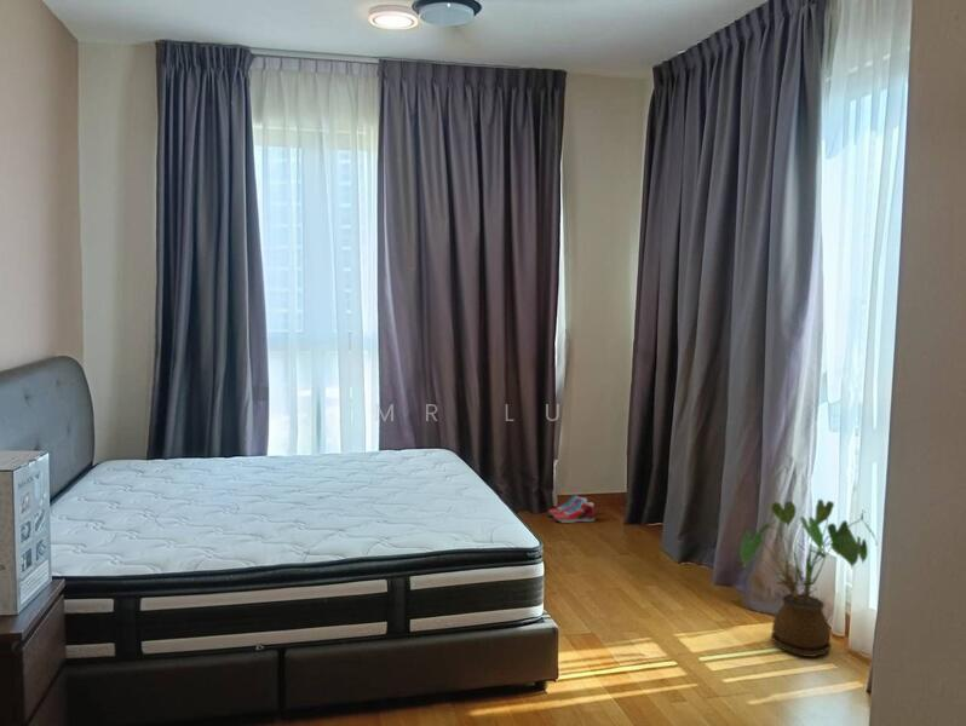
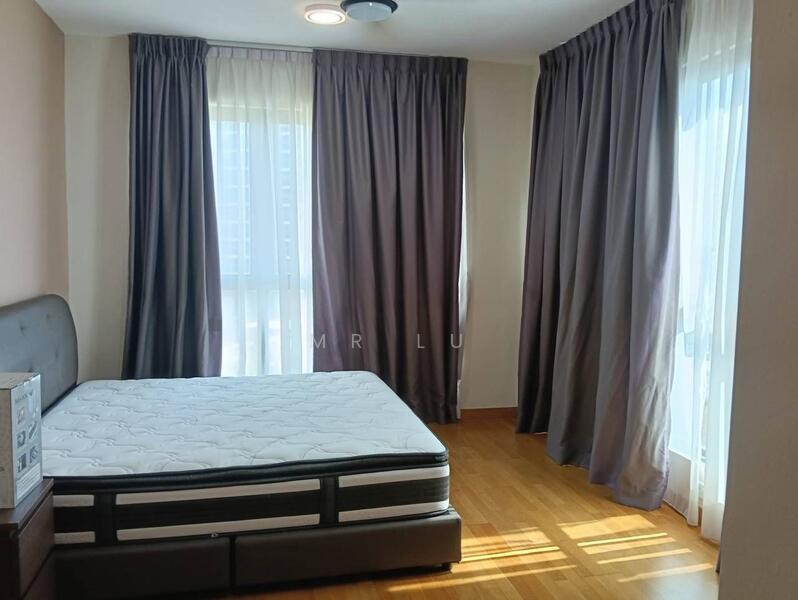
- house plant (800, 576)
- shoe (570, 507)
